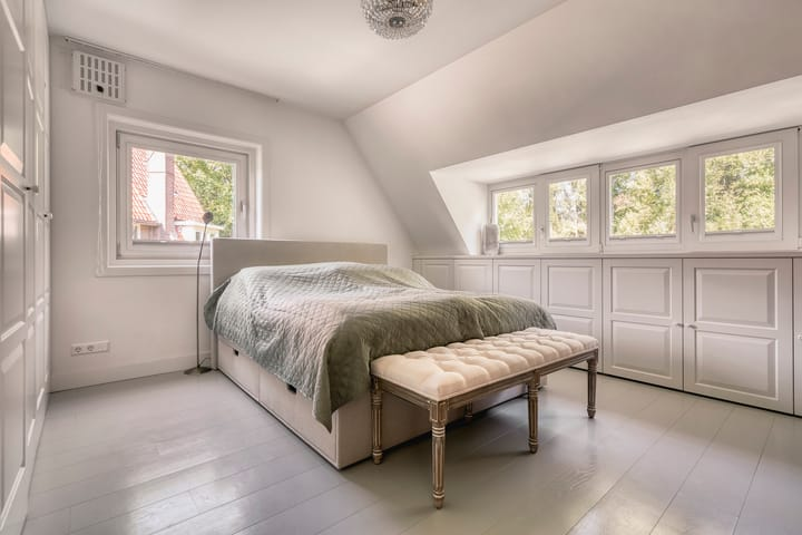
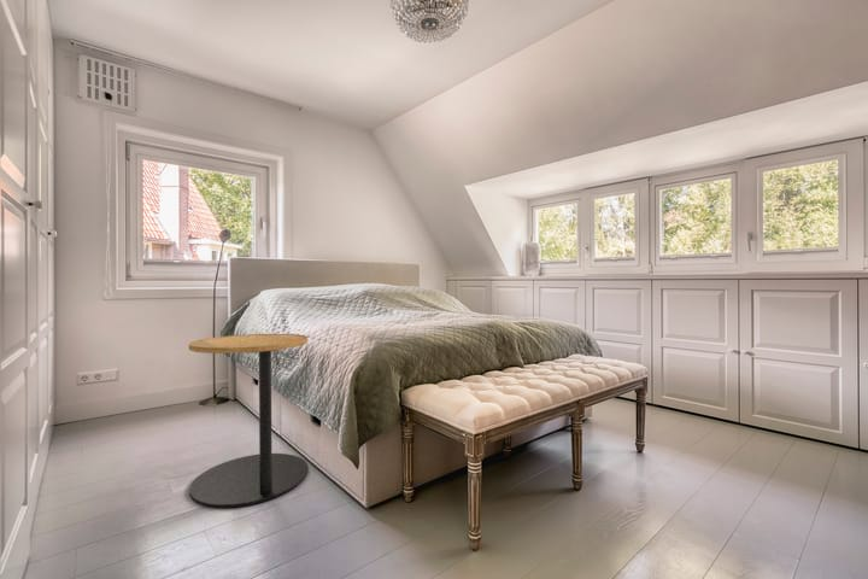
+ side table (259, 409)
